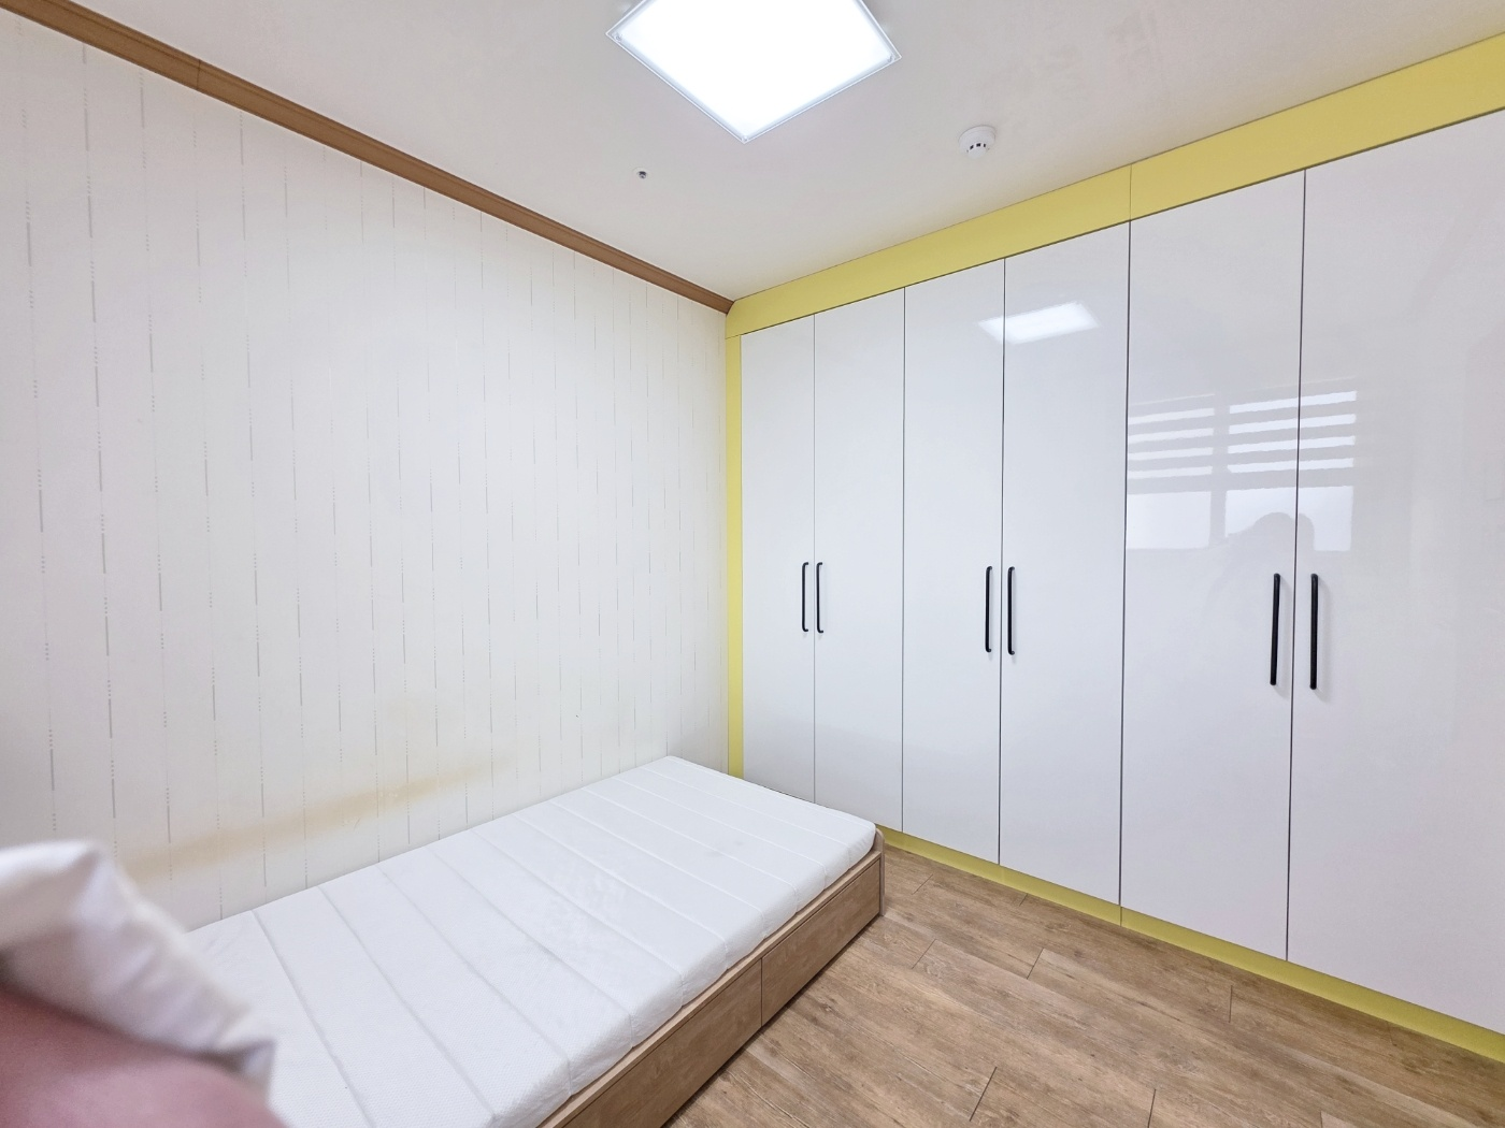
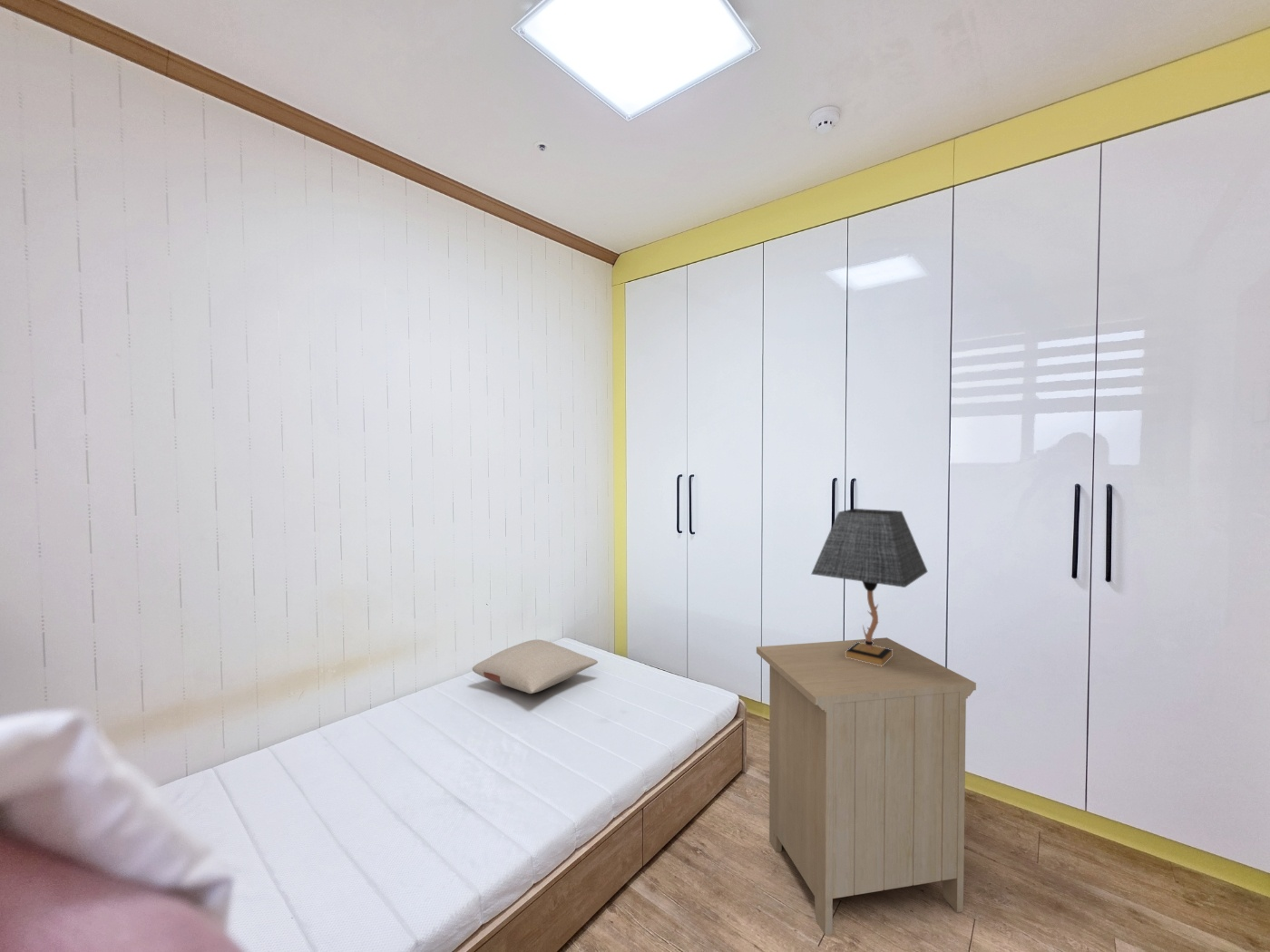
+ pillow (536, 665)
+ table lamp (869, 584)
+ nightstand (855, 766)
